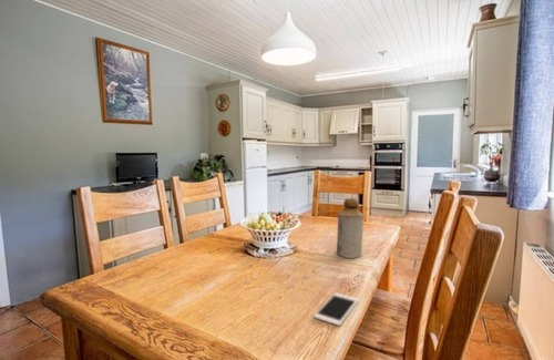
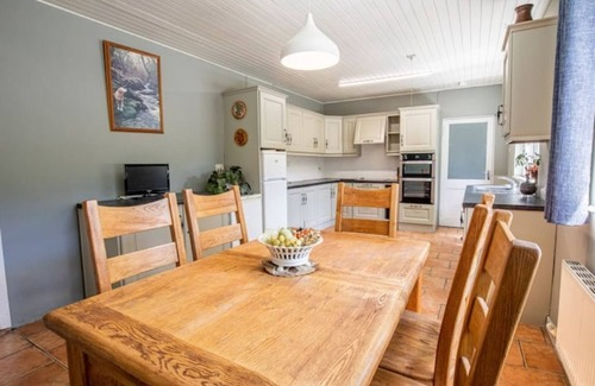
- cell phone (337, 307)
- bottle (349, 226)
